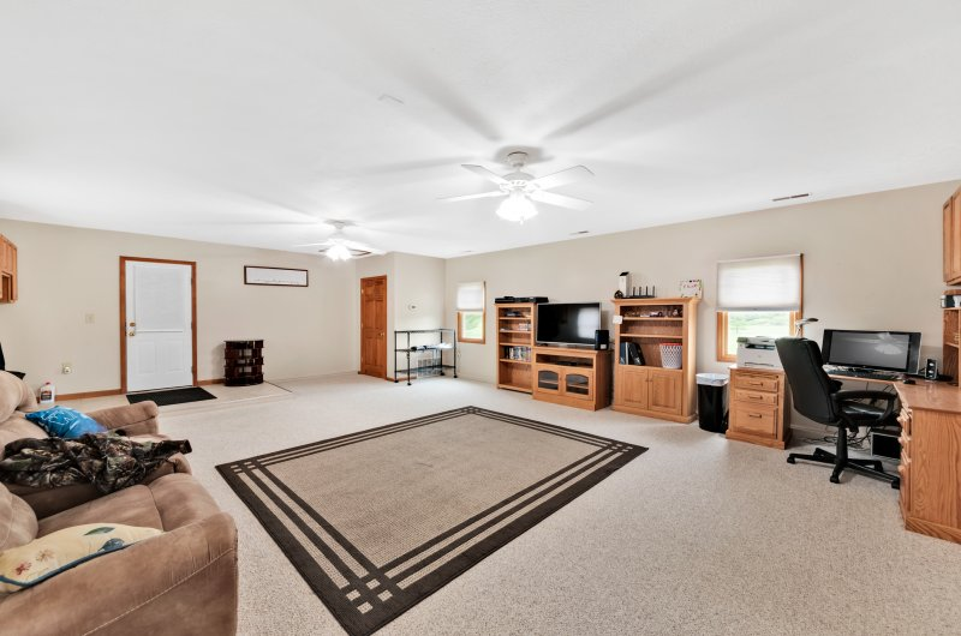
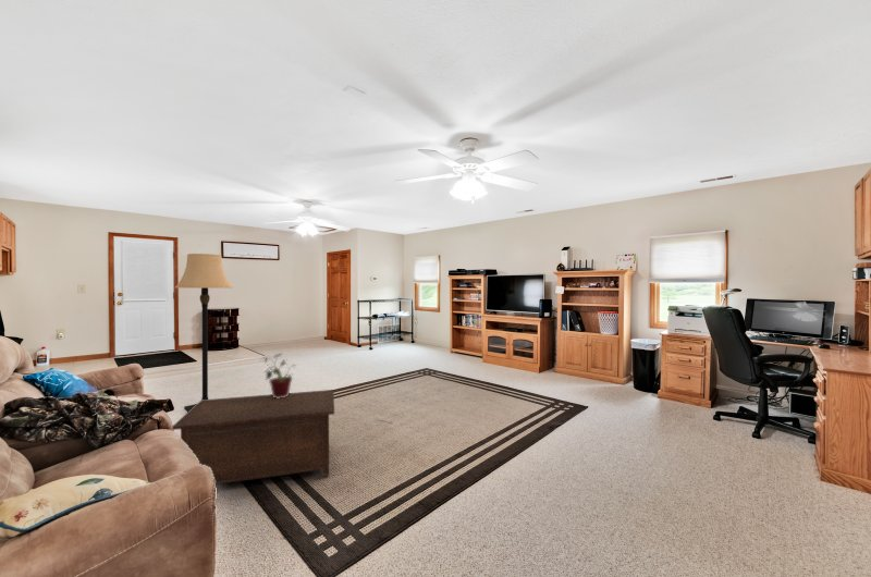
+ cabinet (265, 435)
+ potted plant (279, 375)
+ lamp (205, 331)
